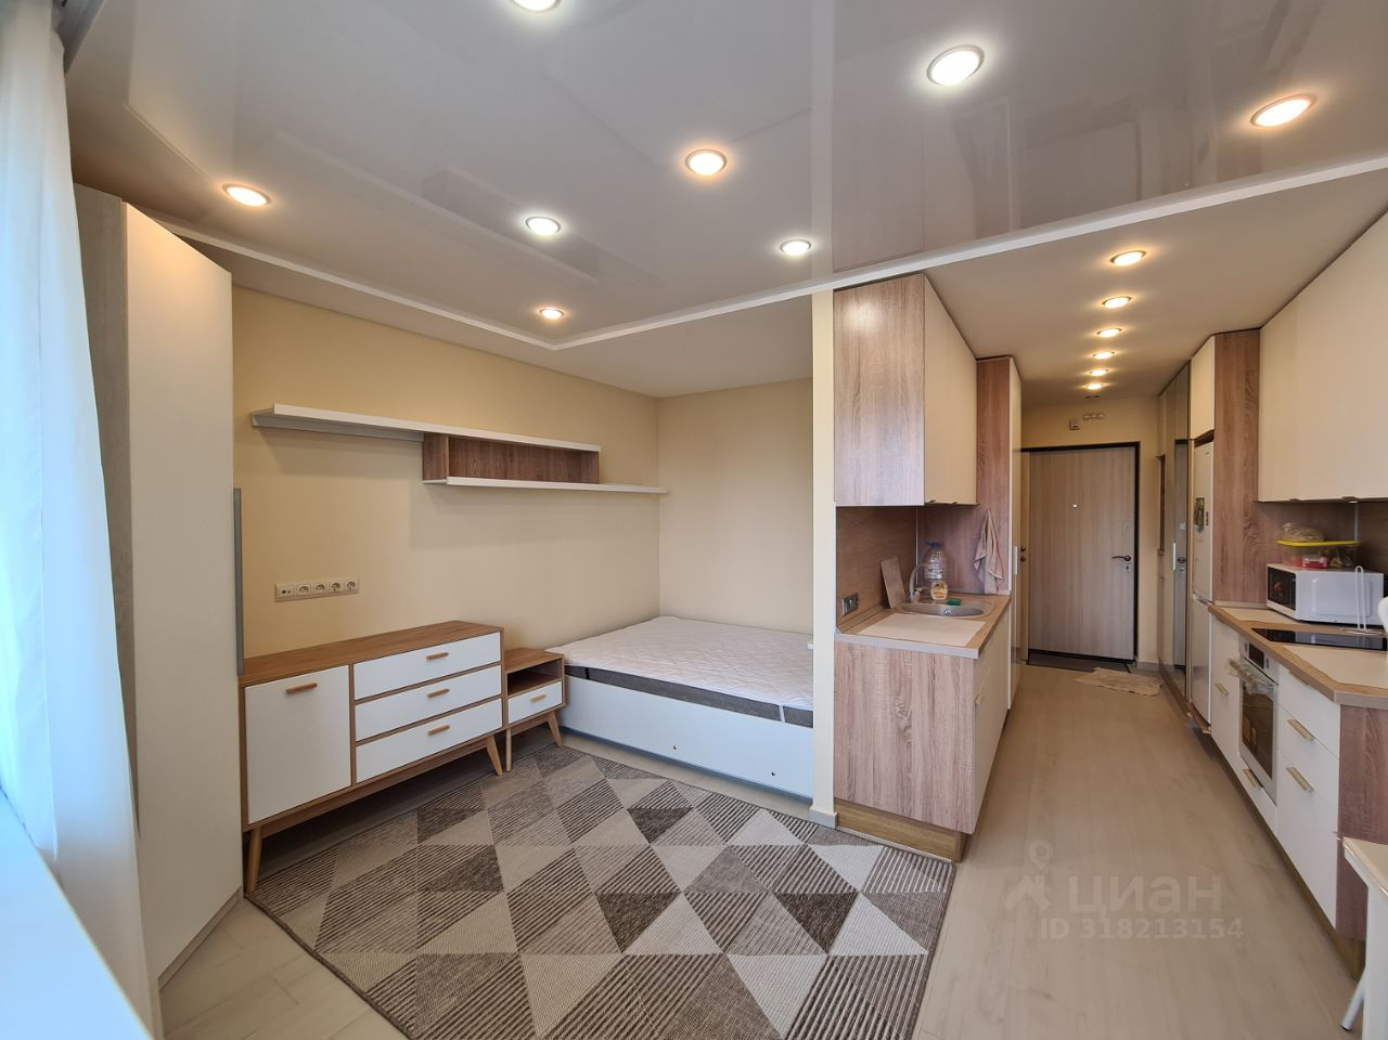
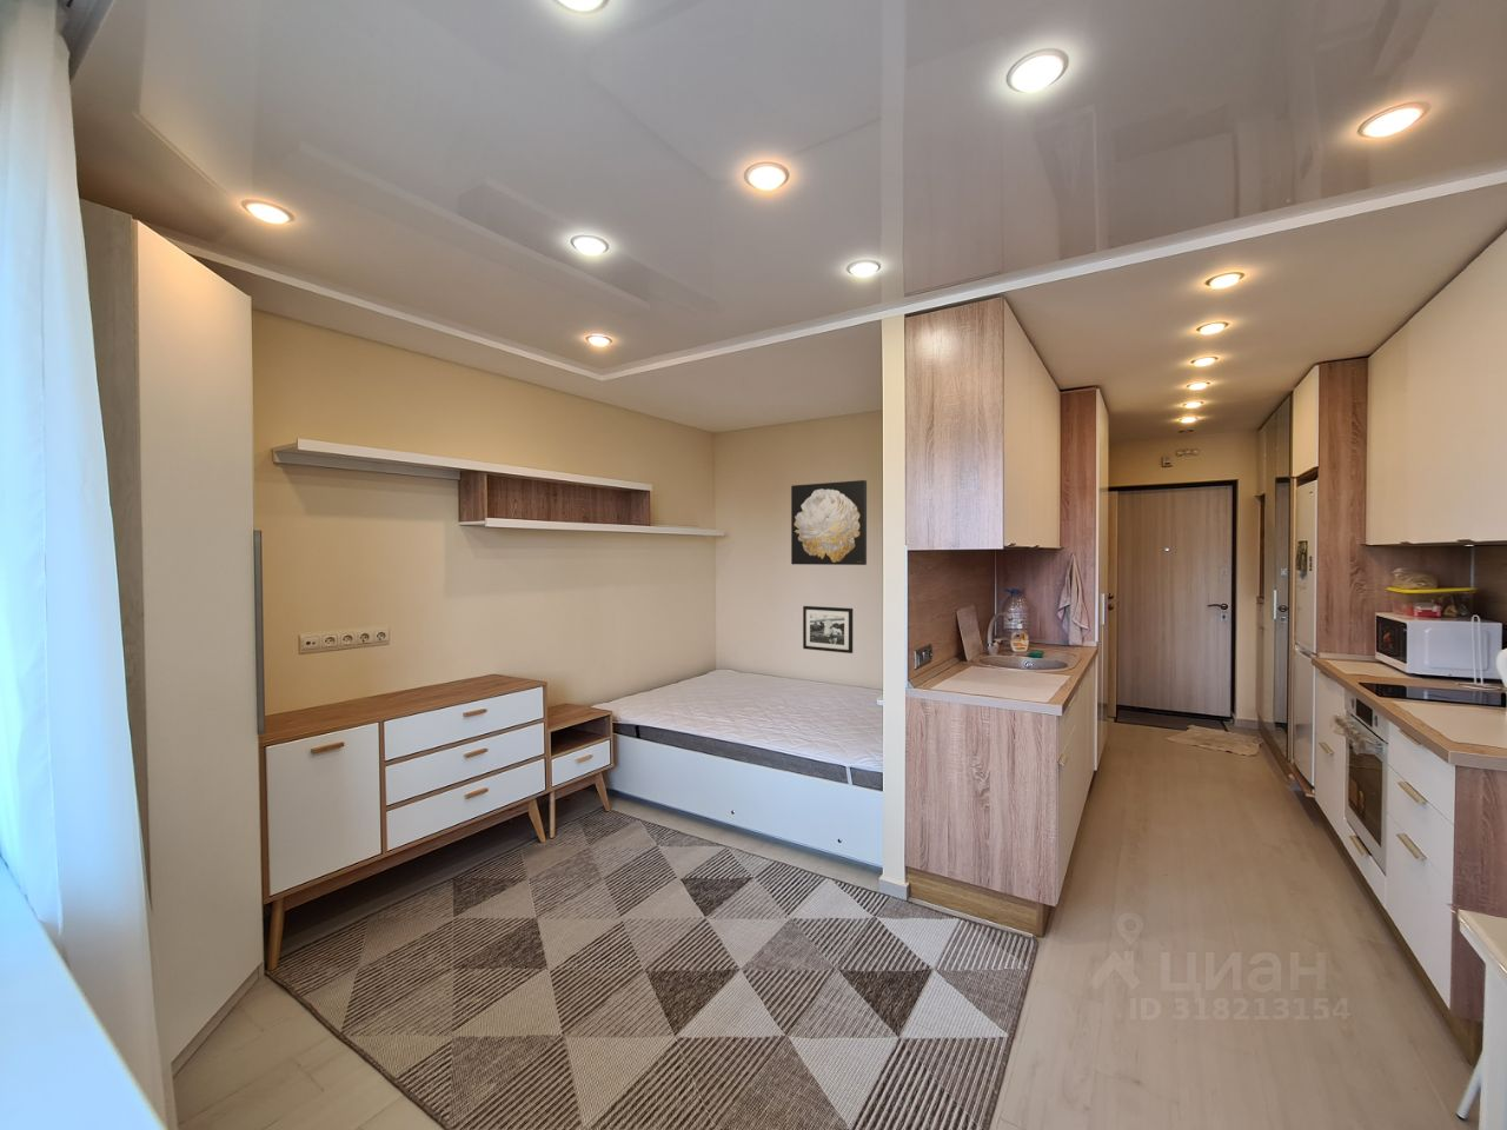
+ wall art (828, 523)
+ picture frame (827, 629)
